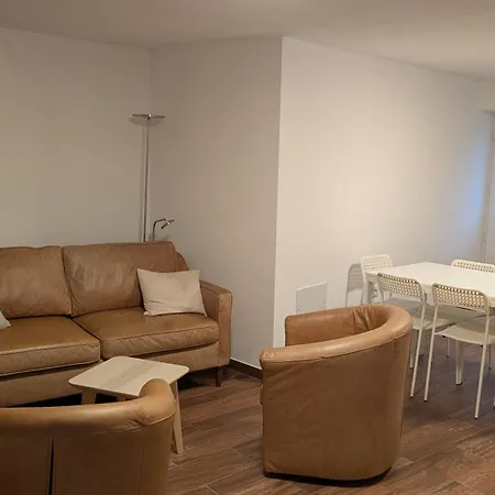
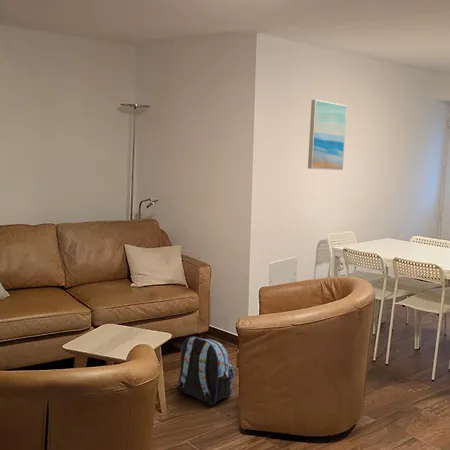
+ backpack (206, 365)
+ wall art (327, 136)
